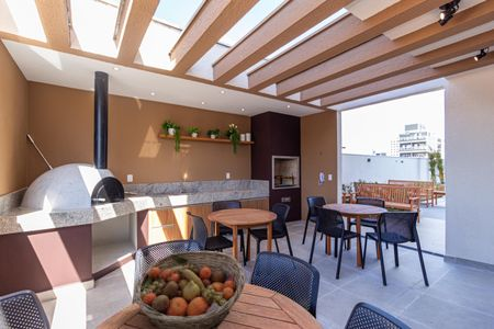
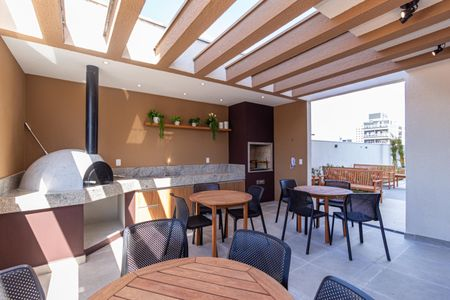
- fruit basket (191, 287)
